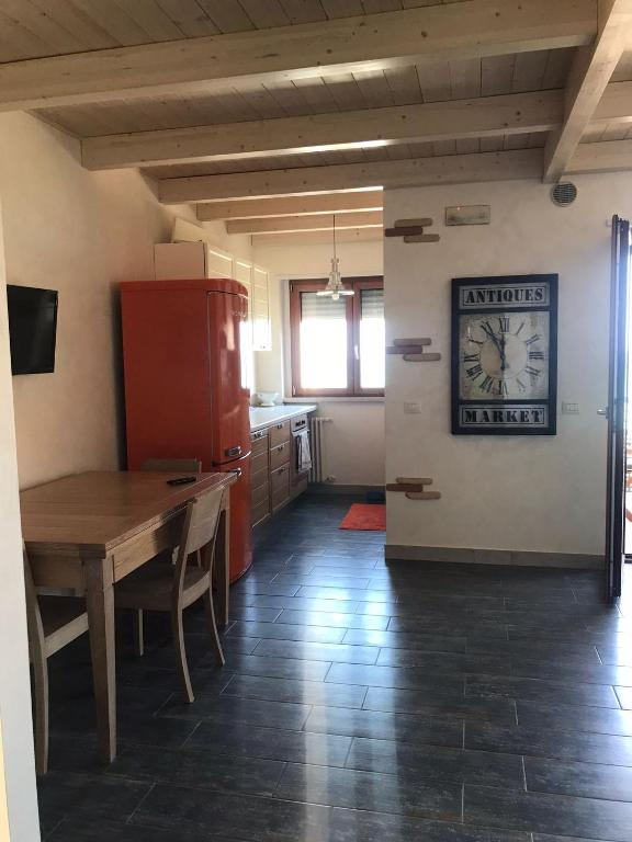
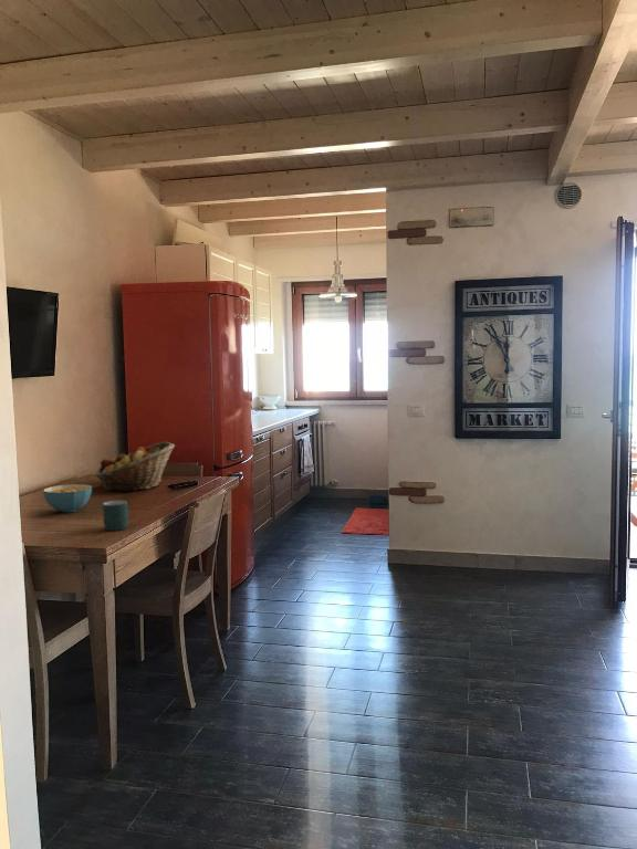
+ mug (115, 514)
+ cereal bowl (67, 499)
+ fruit basket (135, 465)
